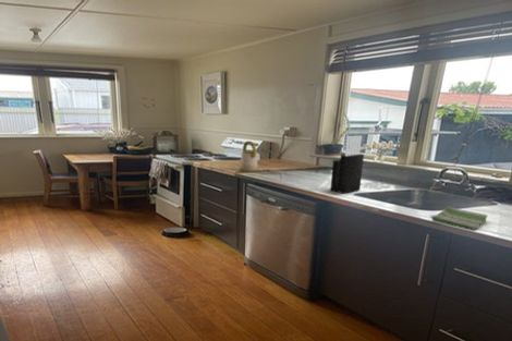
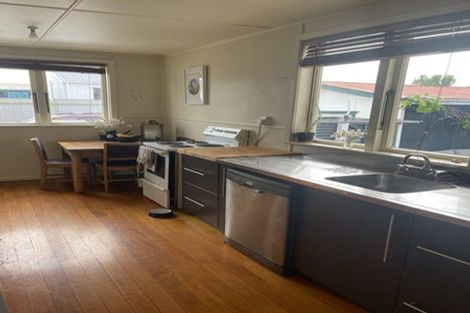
- knife block (346, 162)
- dish towel (459, 217)
- kettle (248, 155)
